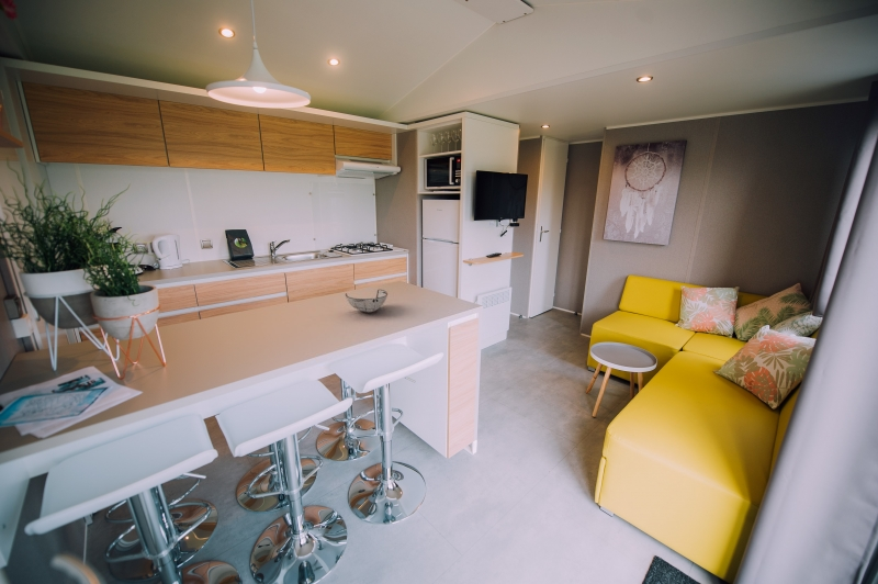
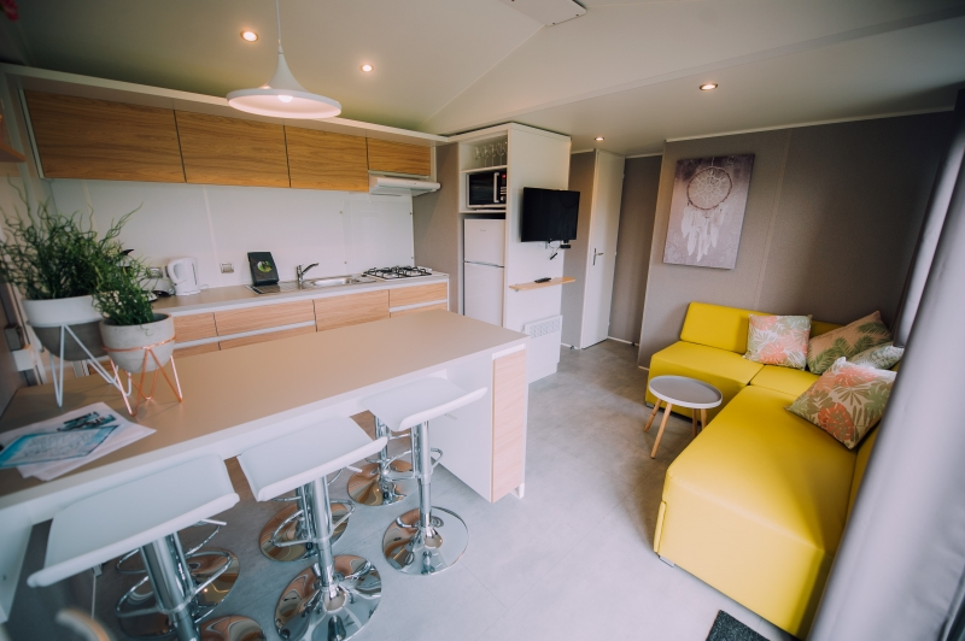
- bowl (369, 303)
